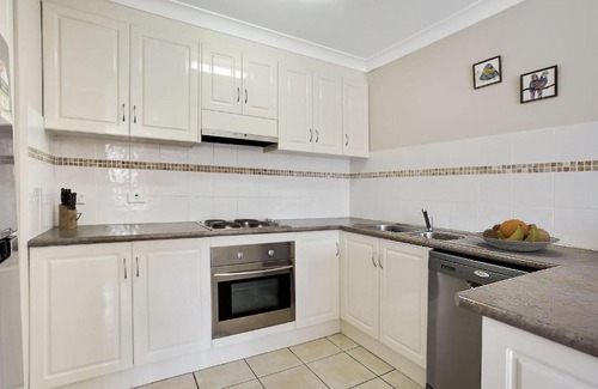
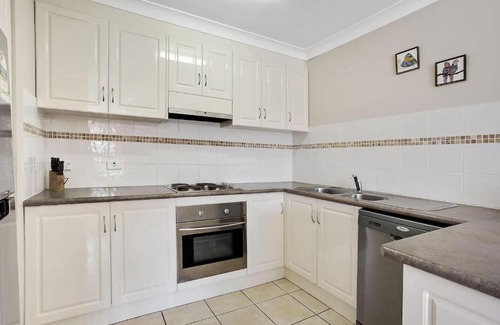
- fruit bowl (514, 233)
